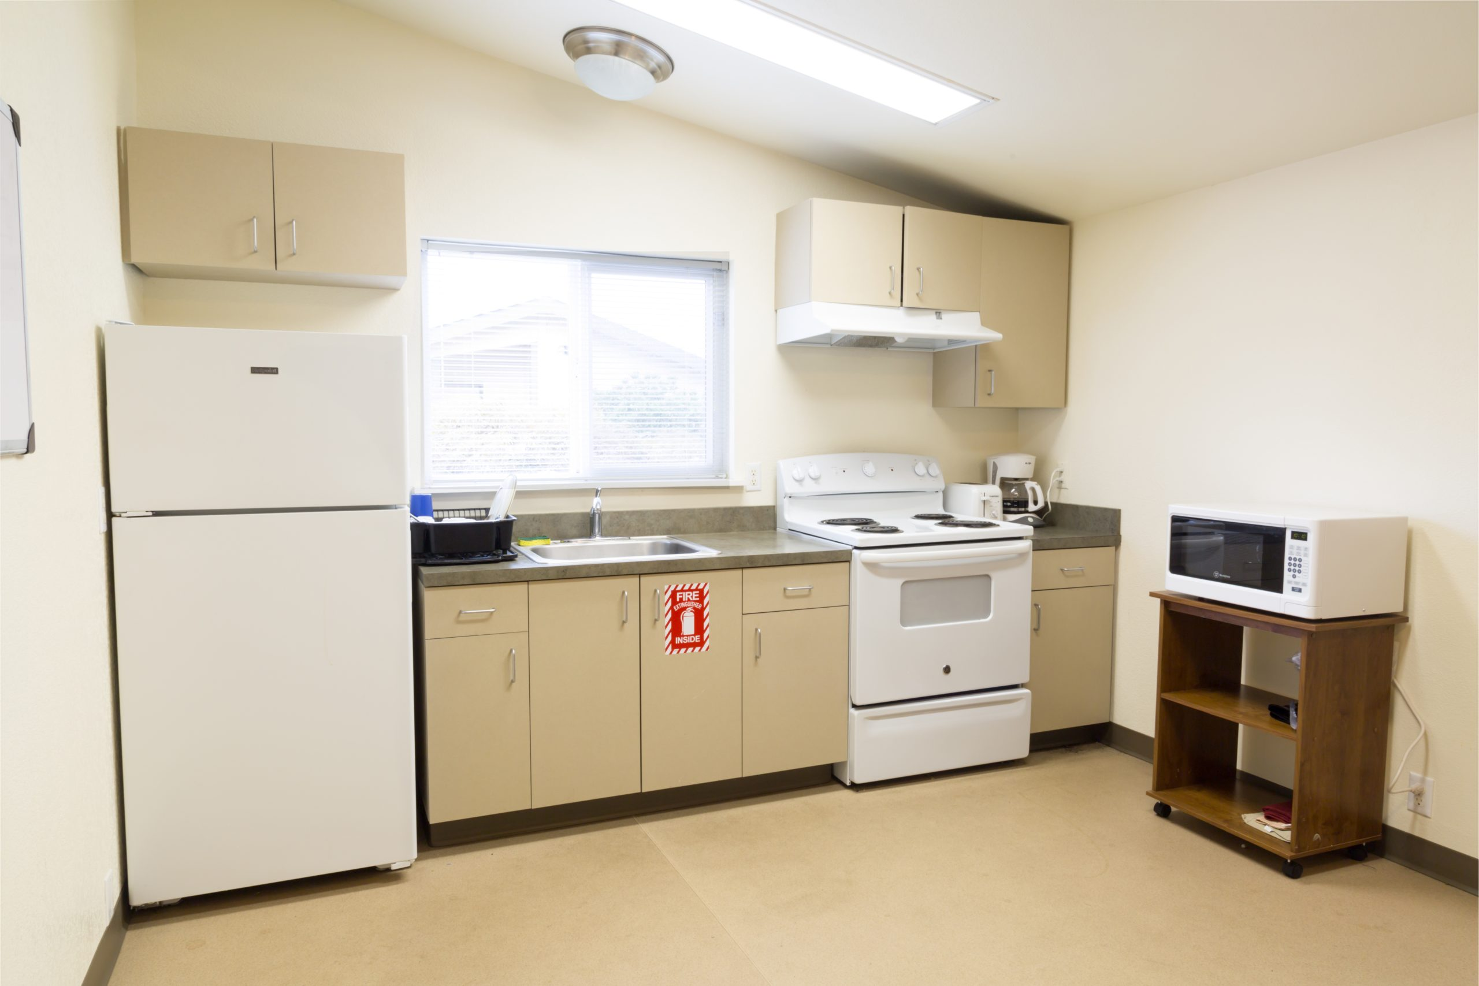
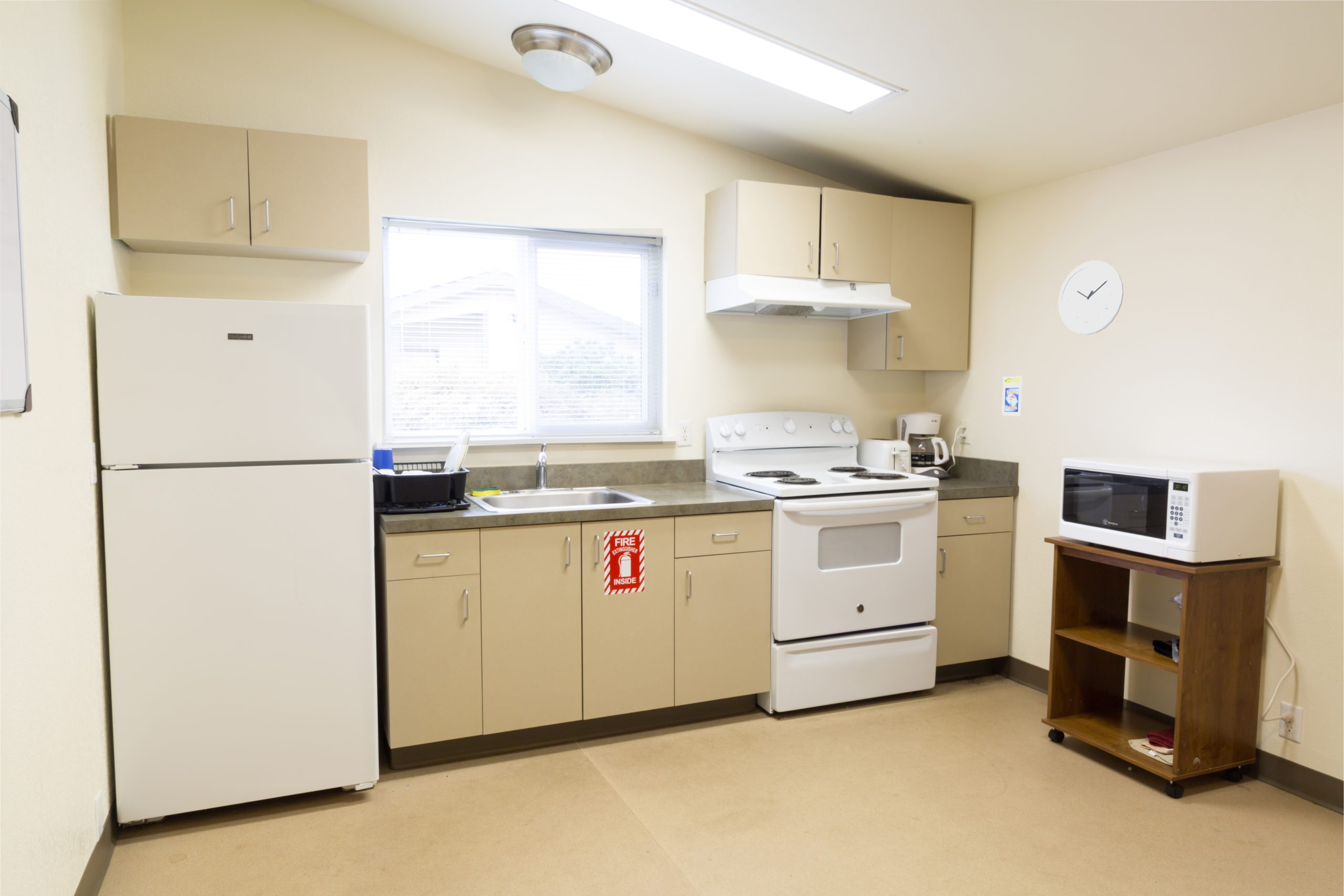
+ wall clock (1088, 298)
+ trading card display case (1012, 396)
